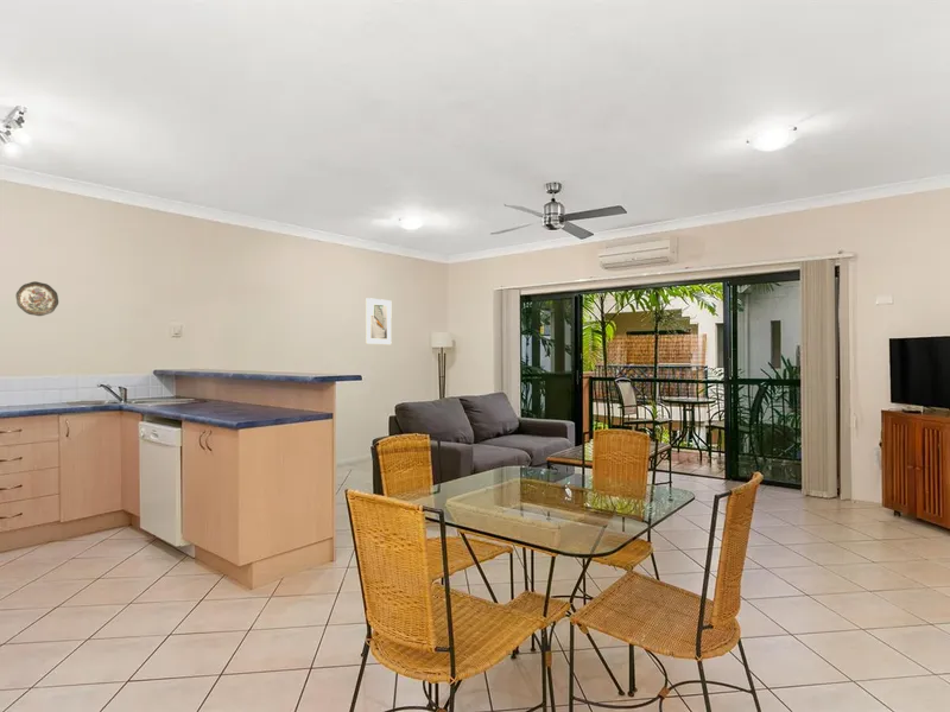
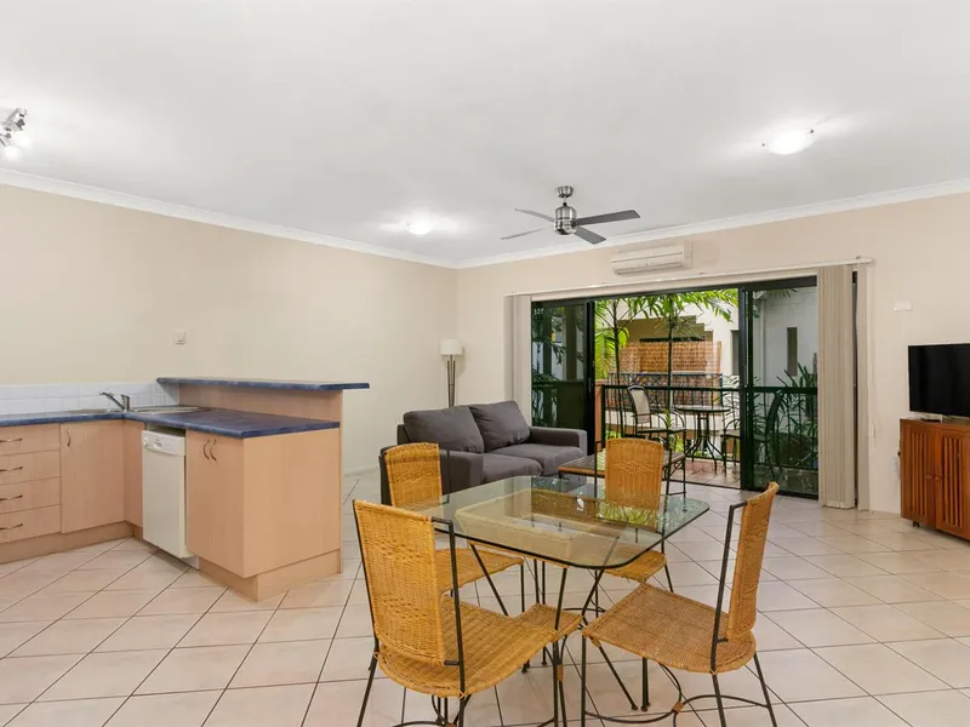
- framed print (378, 322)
- decorative plate (37, 298)
